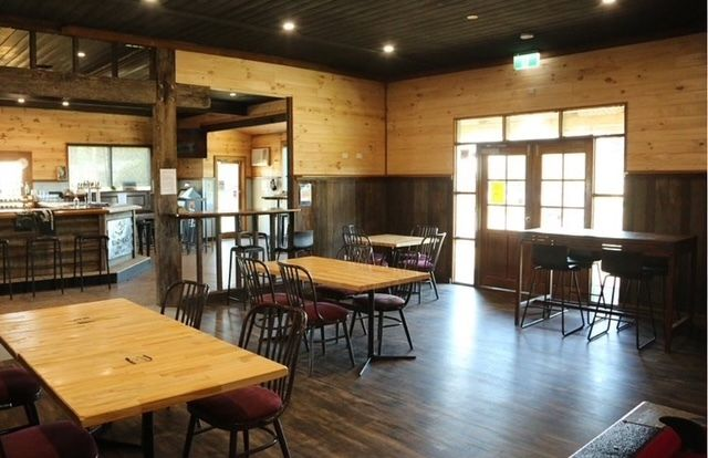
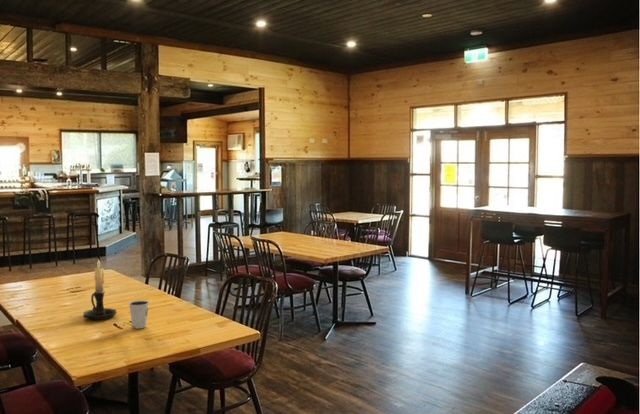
+ dixie cup (139, 315)
+ candle holder (97, 287)
